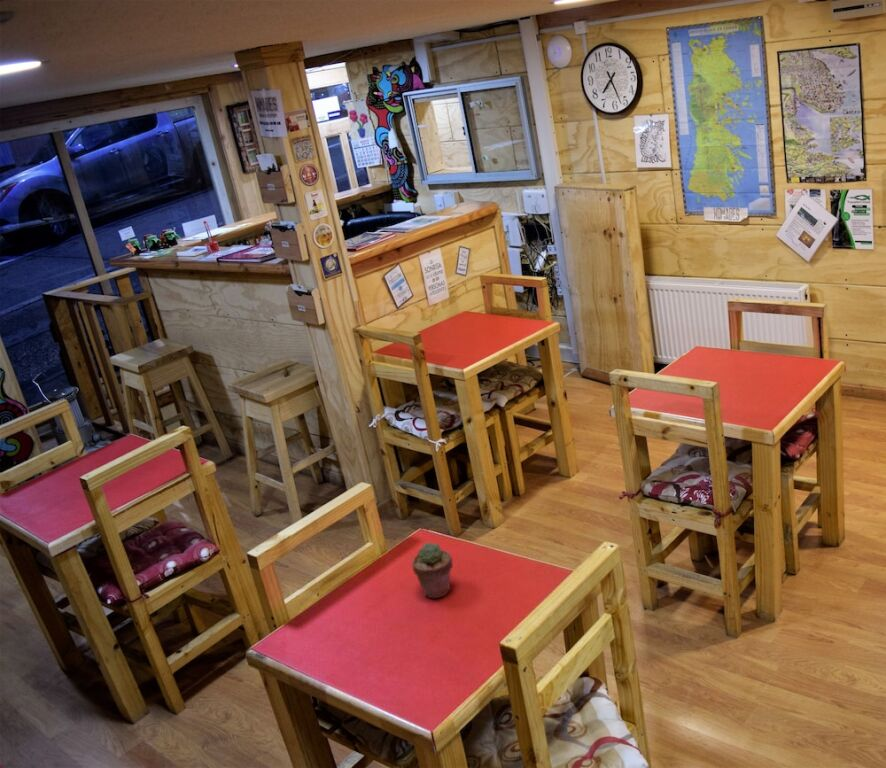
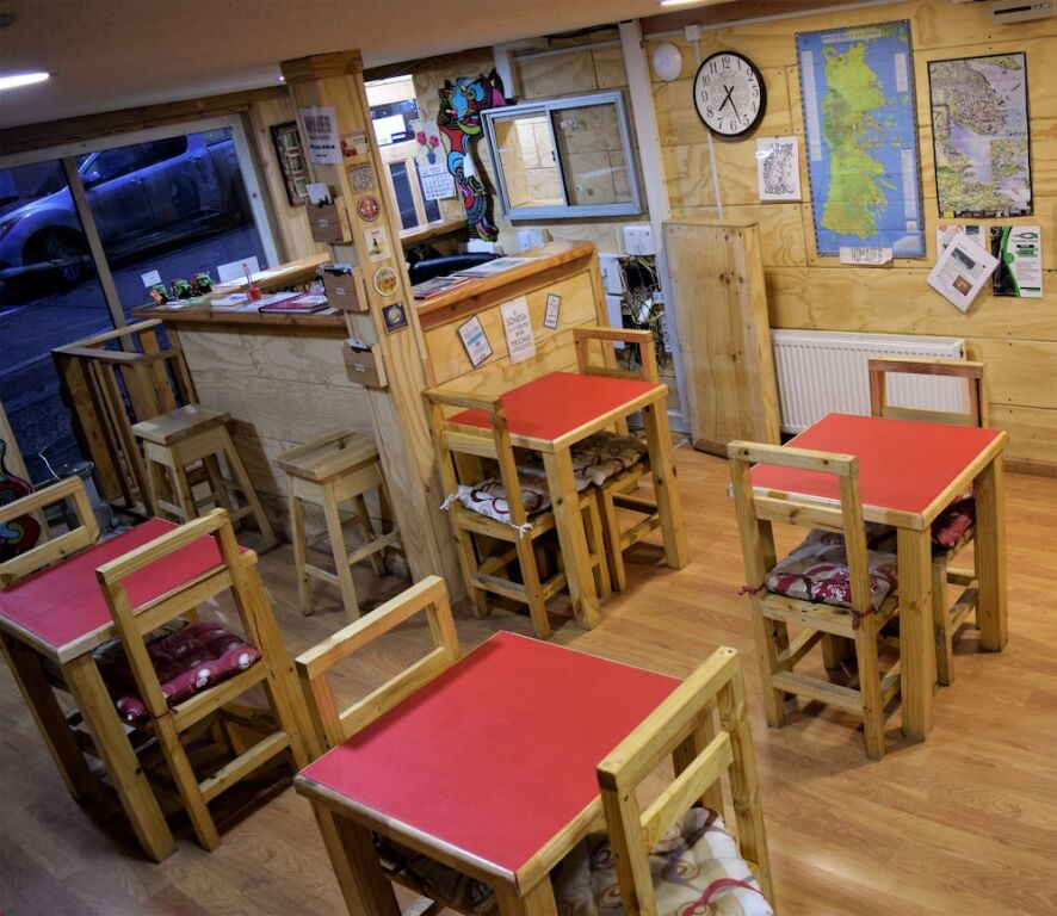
- potted succulent (433, 568)
